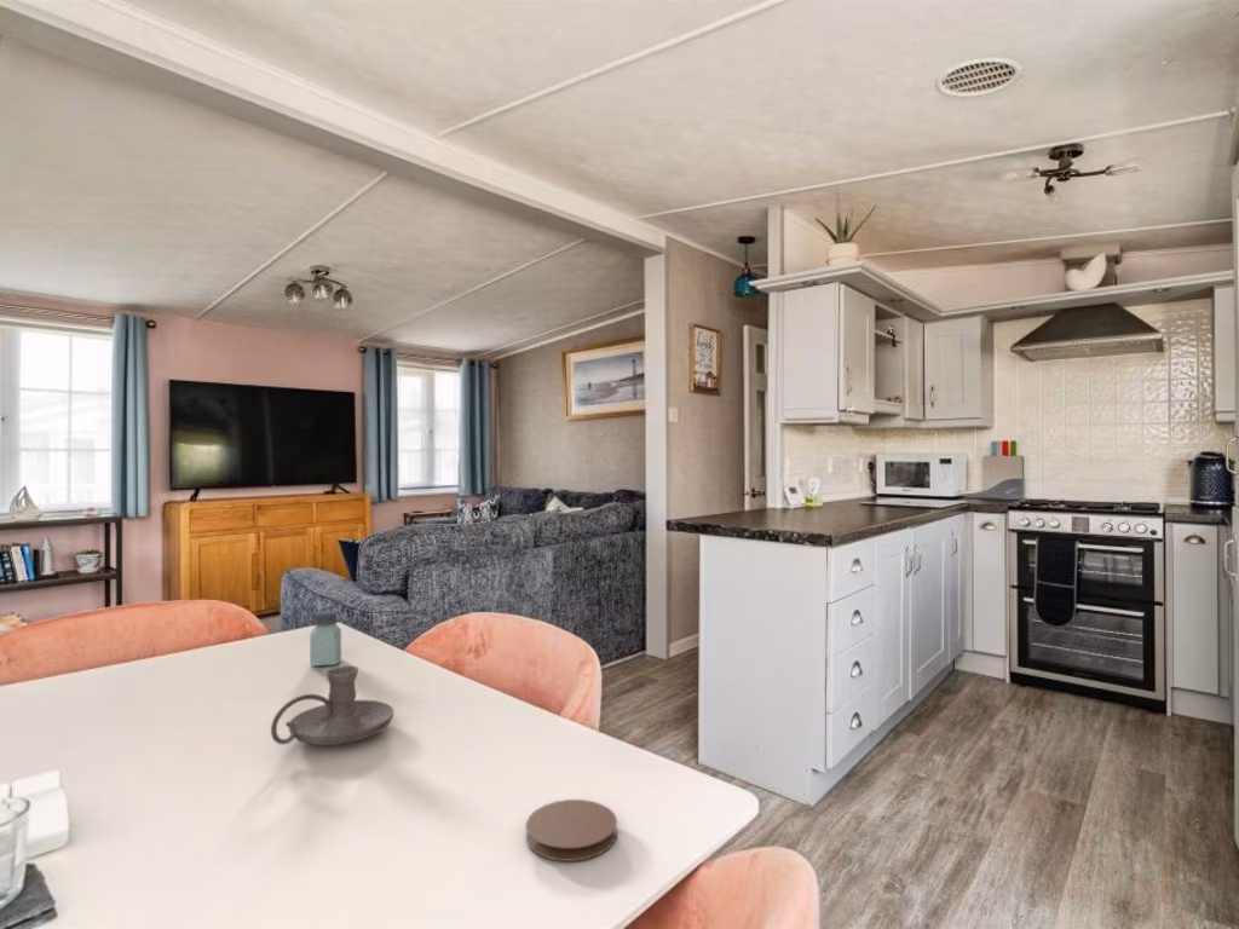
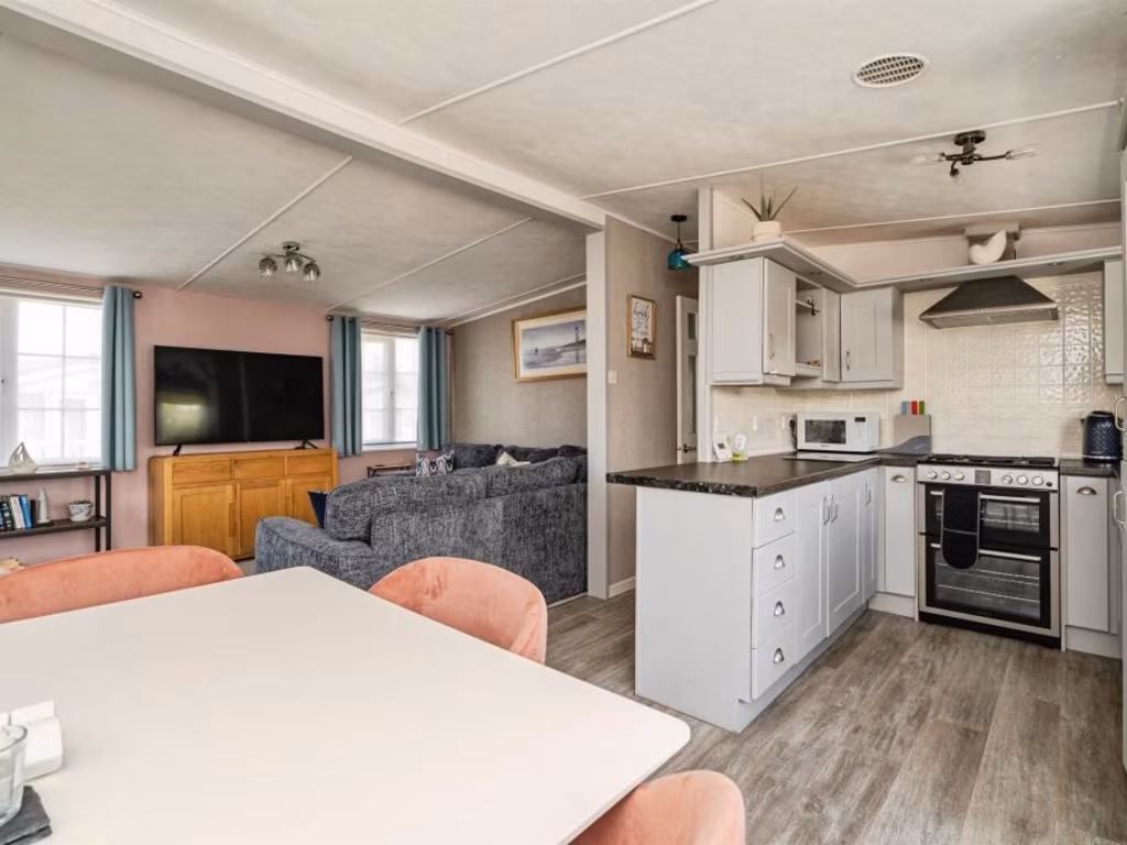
- coaster (571, 827)
- candle holder (332, 705)
- saltshaker (325, 637)
